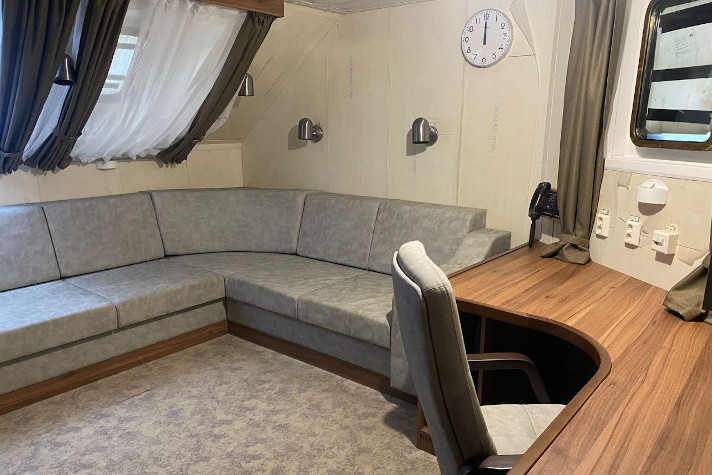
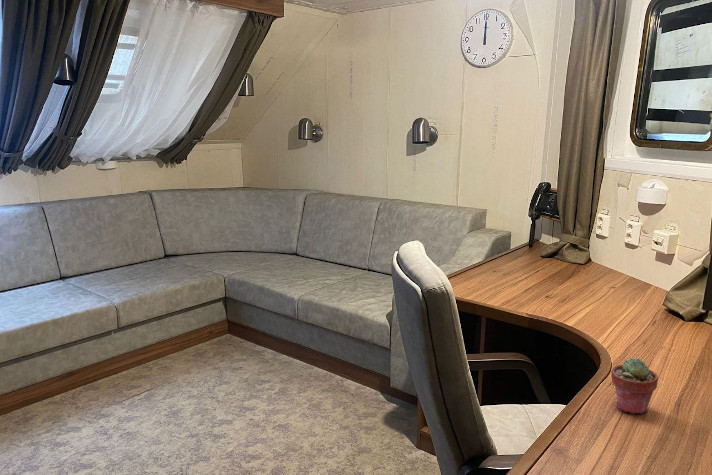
+ potted succulent (633, 383)
